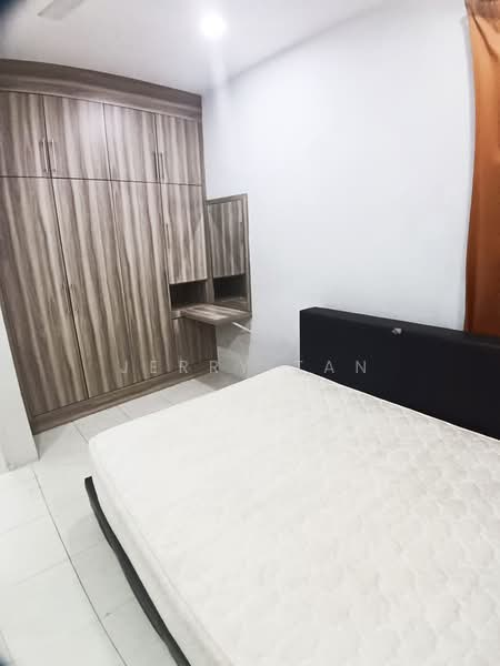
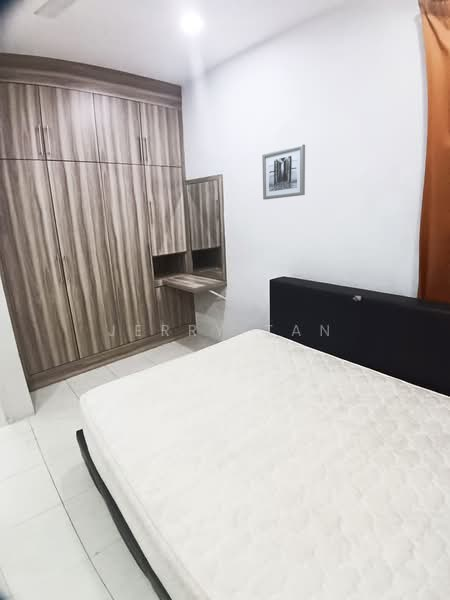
+ wall art (282, 174)
